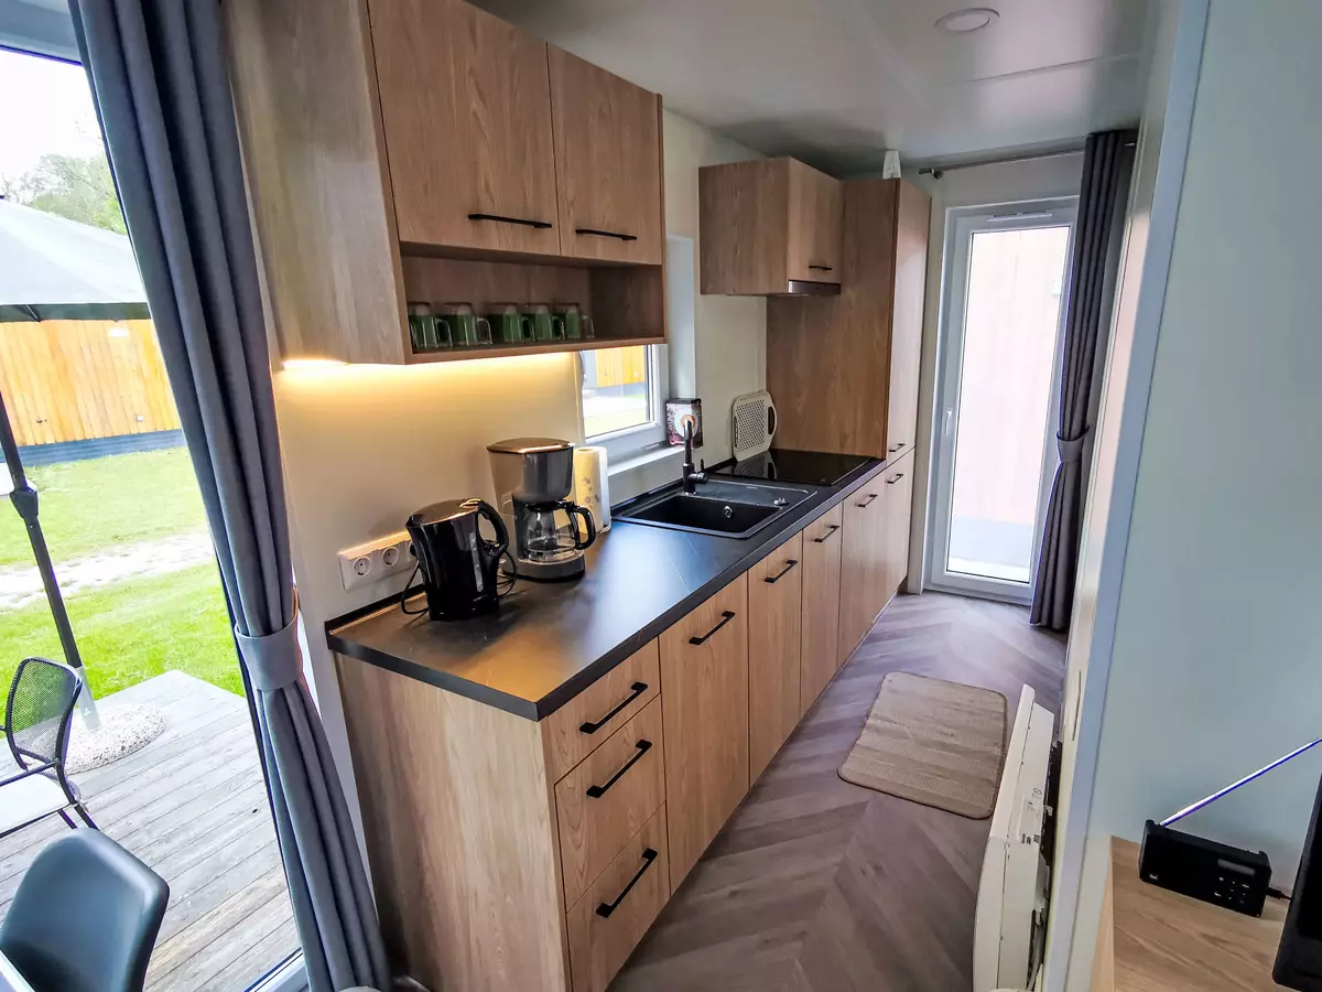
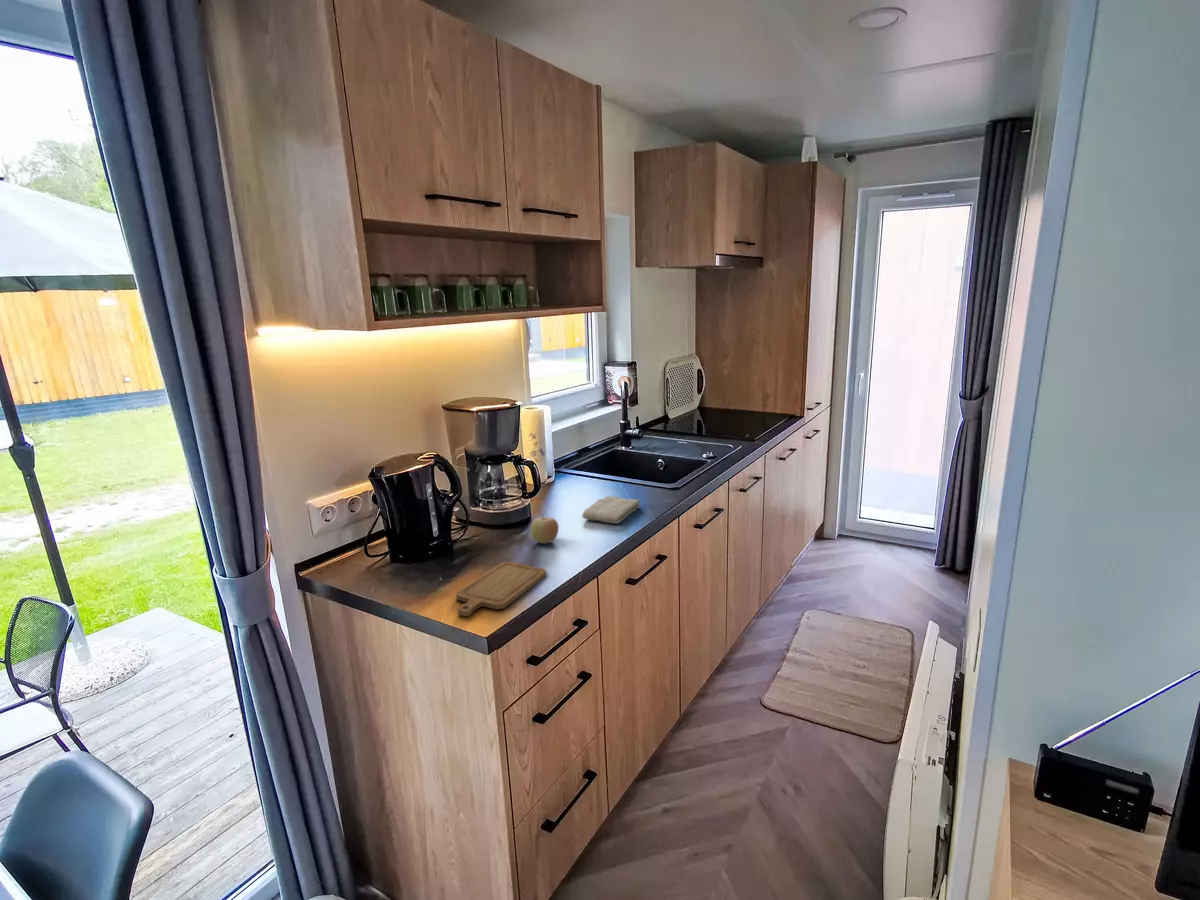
+ fruit (544, 527)
+ washcloth (612, 508)
+ chopping board (496, 588)
